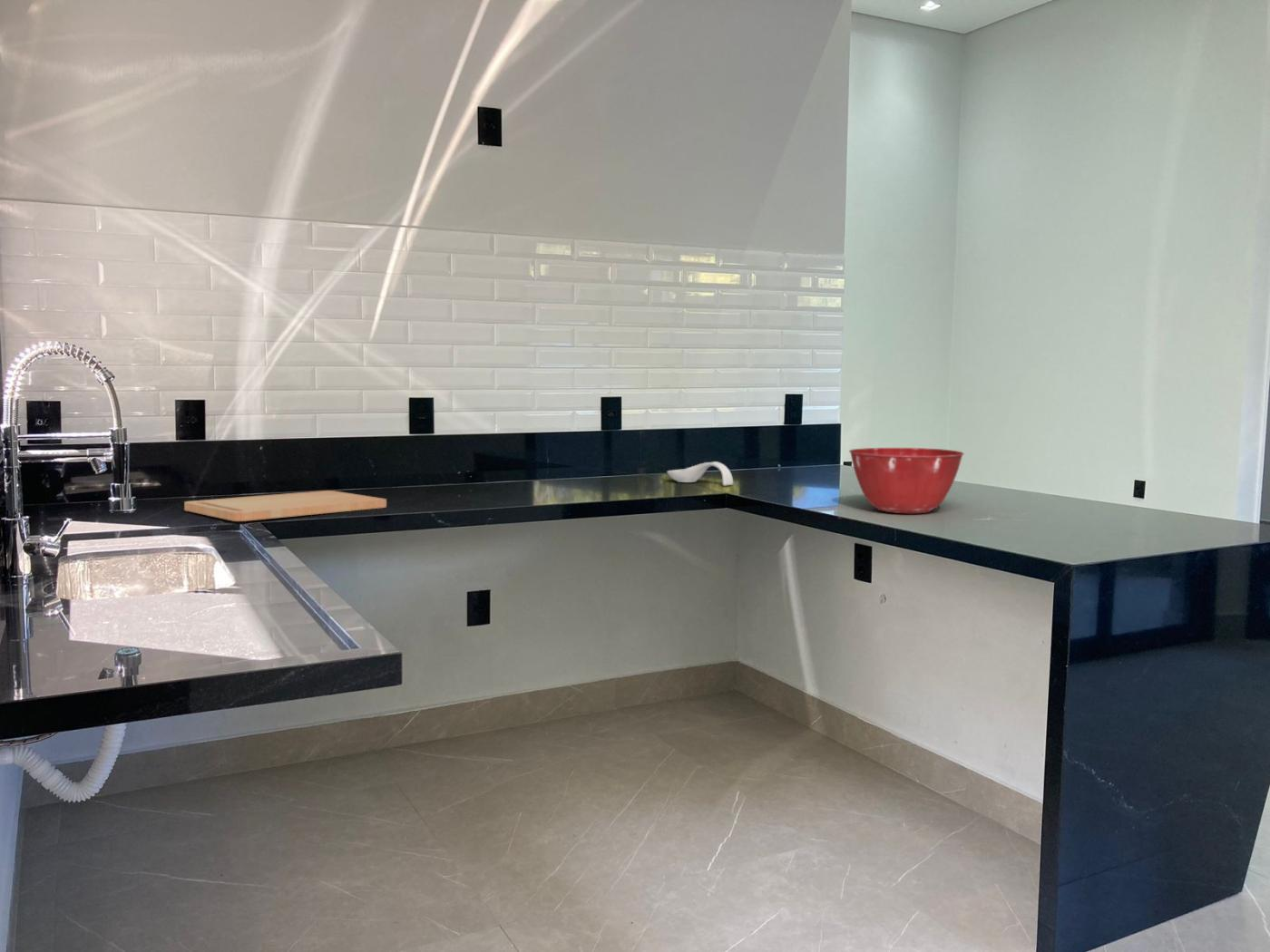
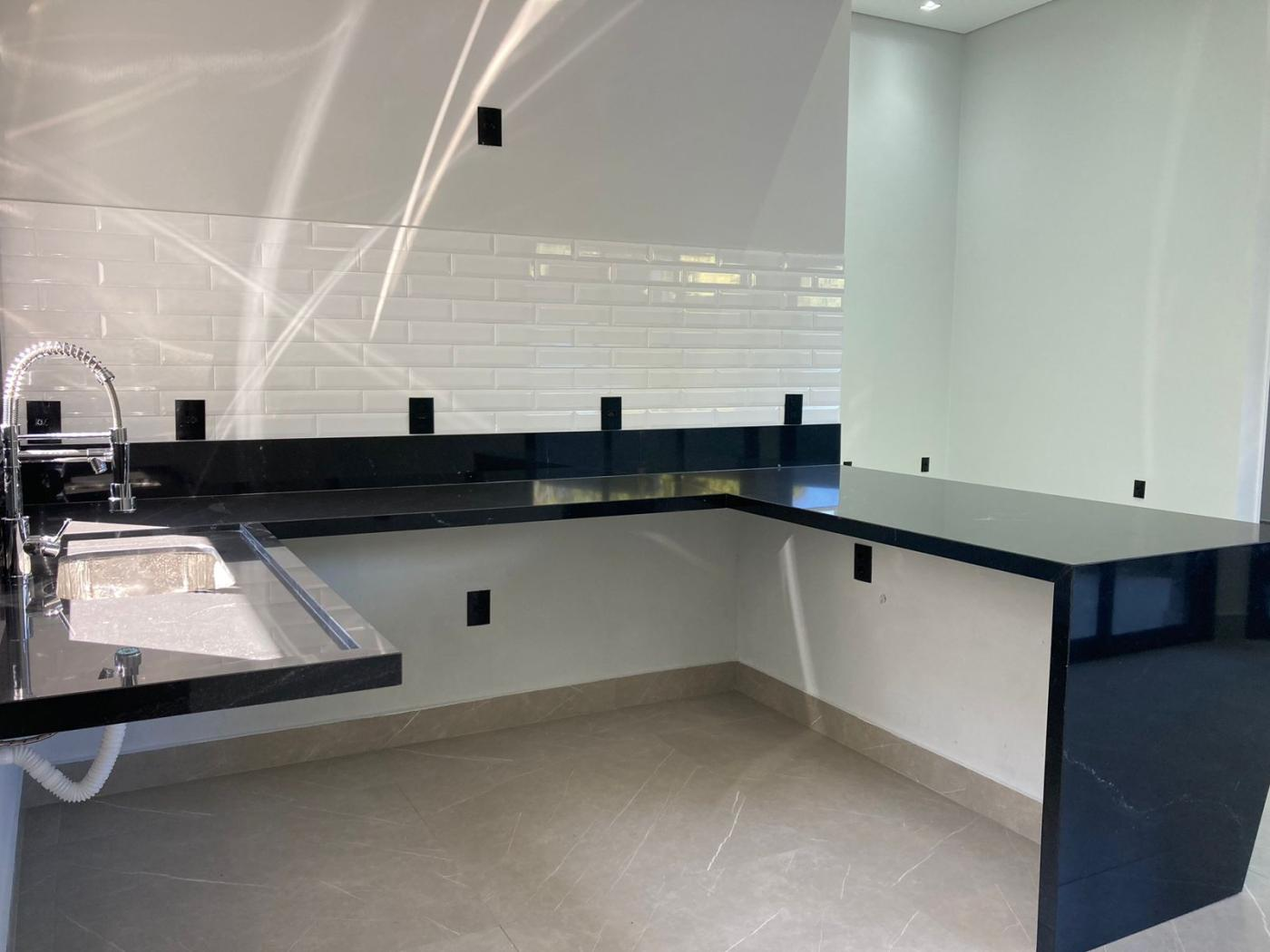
- mixing bowl (904, 481)
- spoon rest (699, 471)
- cutting board (288, 504)
